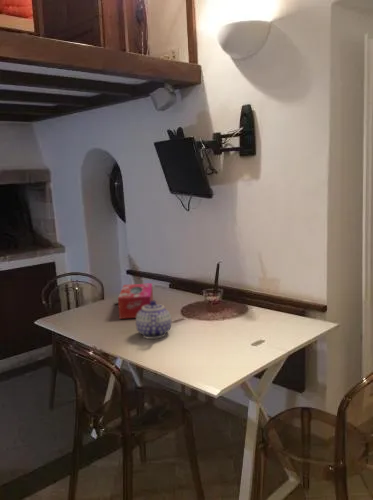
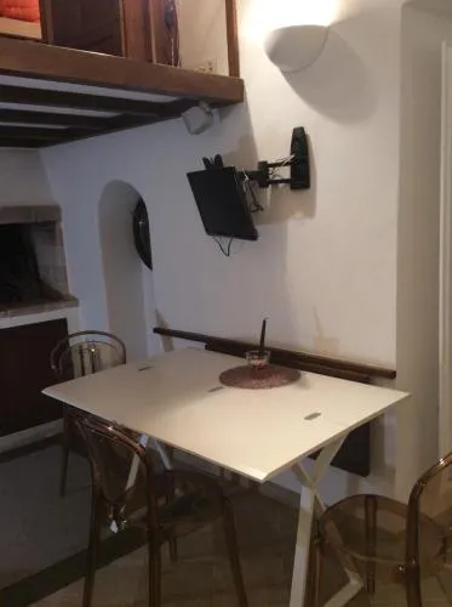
- teapot (153, 317)
- tissue box (136, 299)
